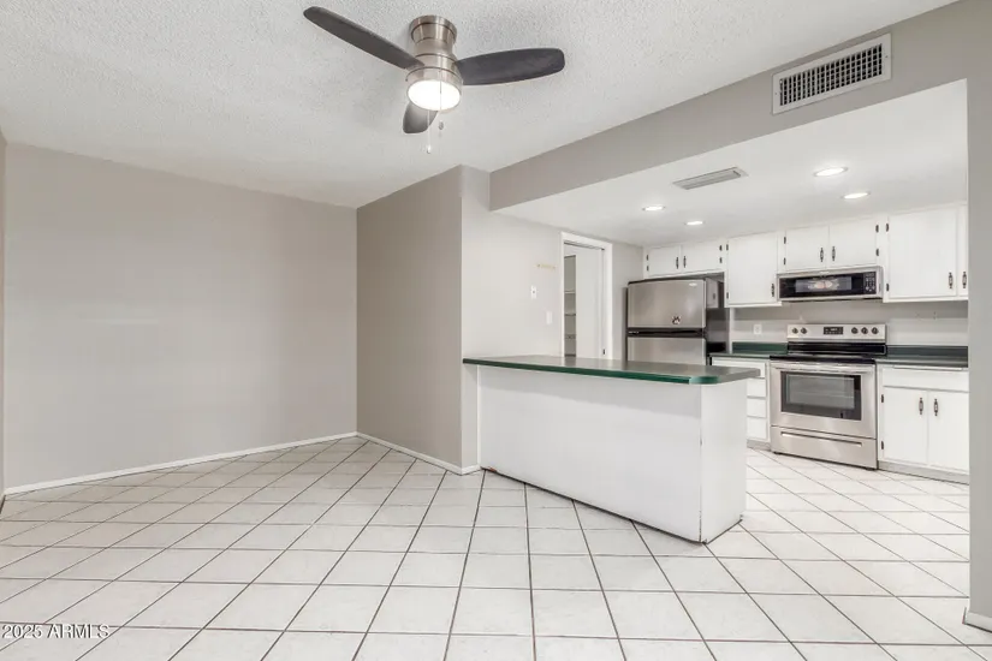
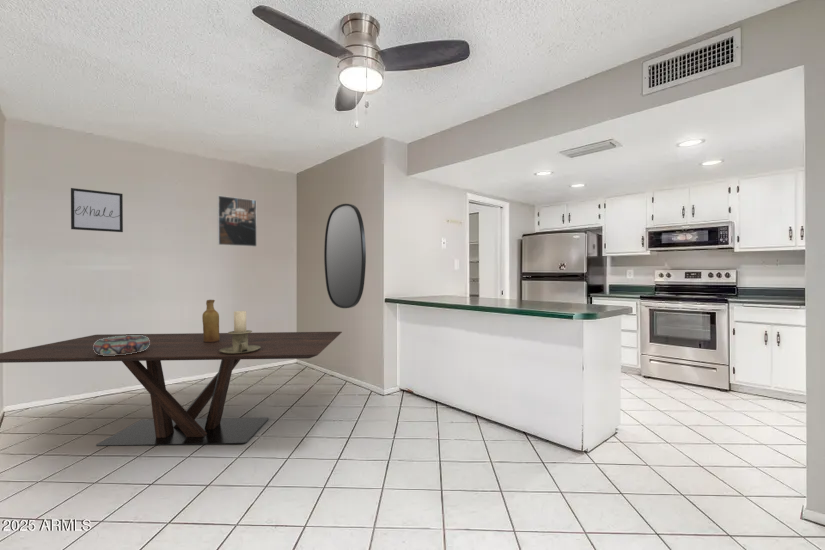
+ vase (210, 320)
+ dining table (199, 394)
+ home mirror (343, 256)
+ wall art (97, 210)
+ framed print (237, 221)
+ decorative bowl (122, 344)
+ candle holder (240, 330)
